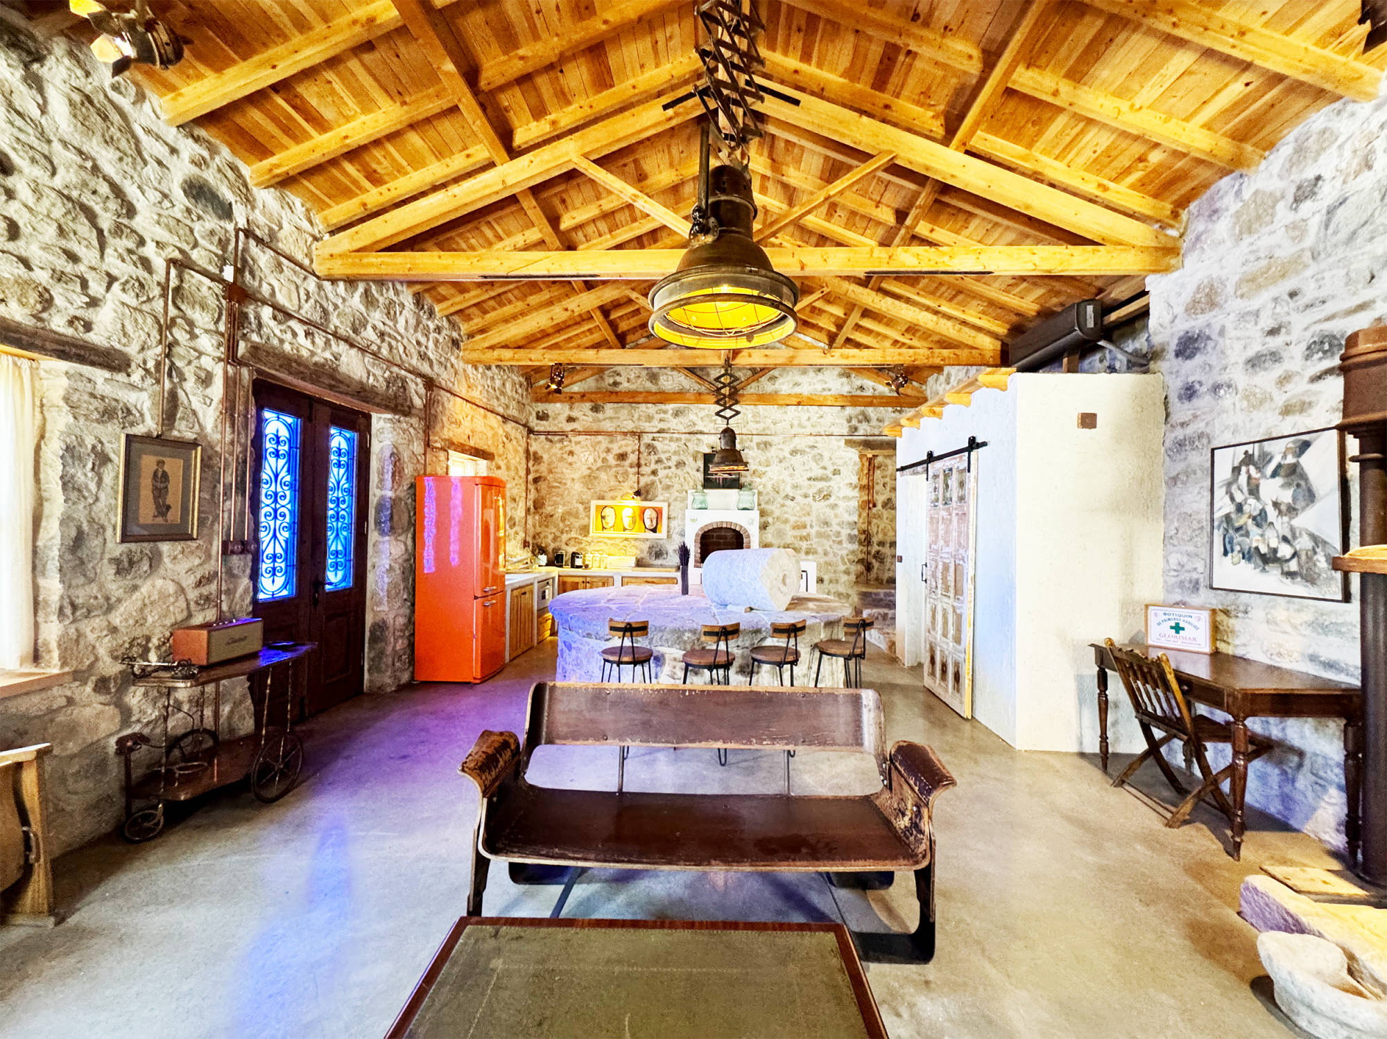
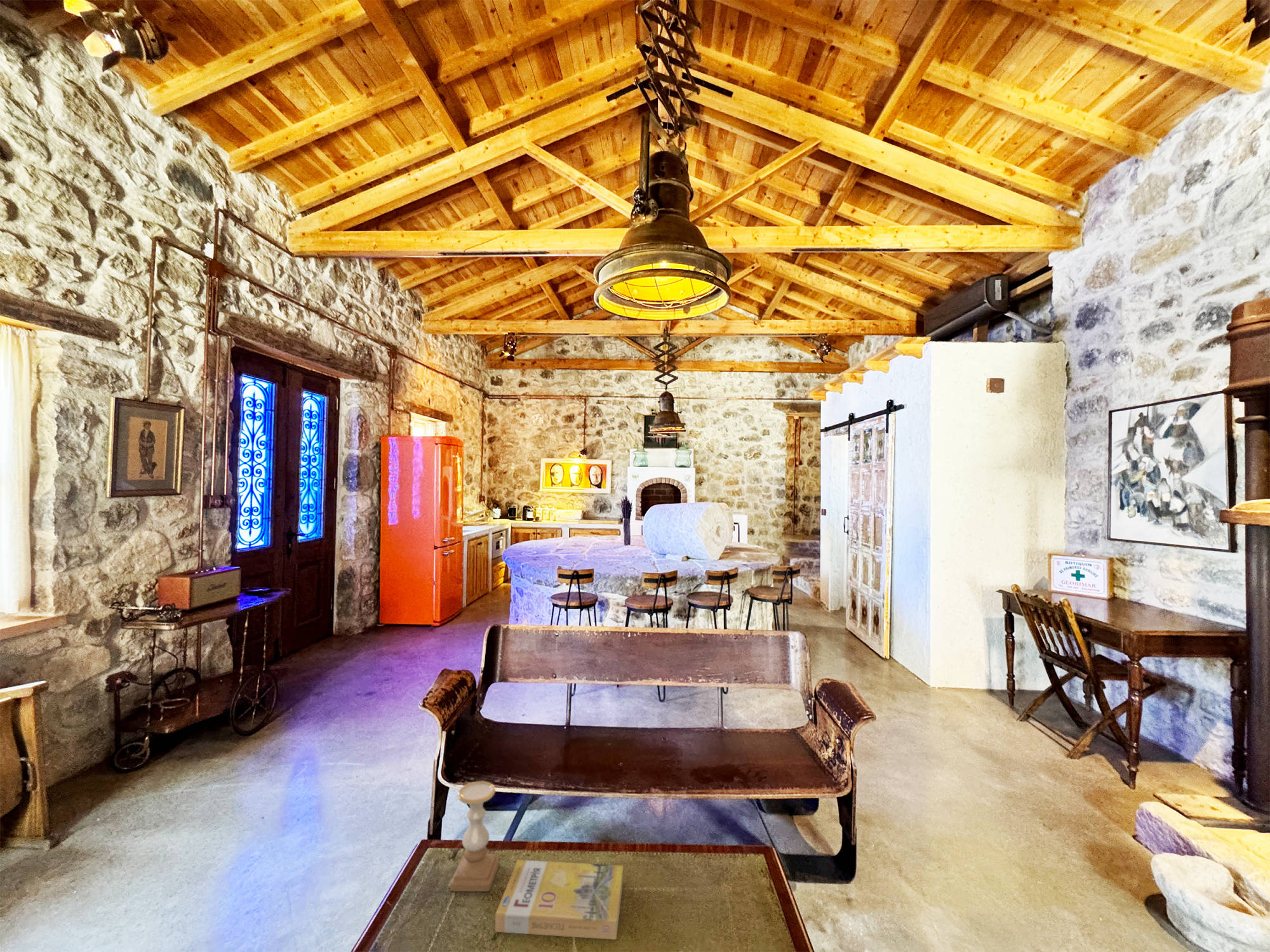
+ candle holder (476, 833)
+ book (563, 896)
